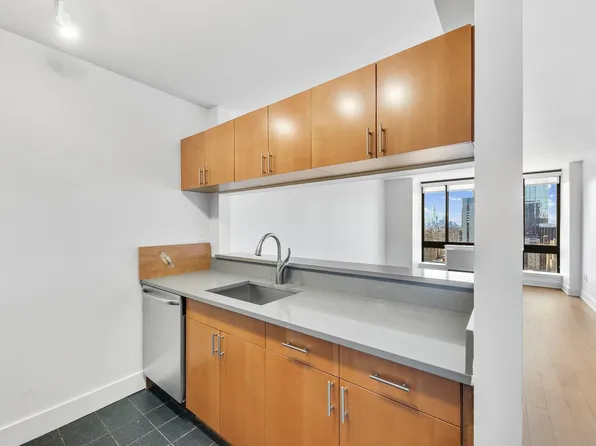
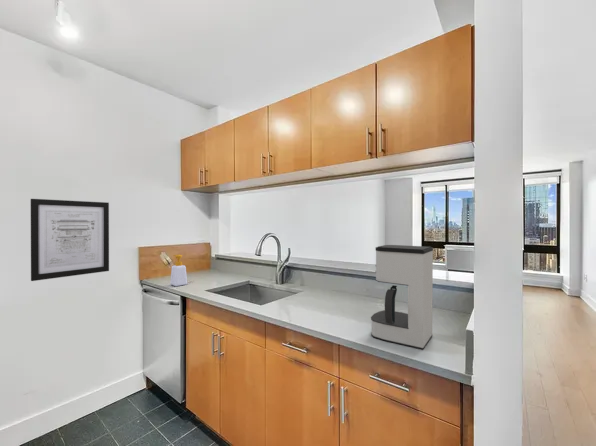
+ wall art (73, 238)
+ coffee maker (396, 291)
+ soap bottle (177, 269)
